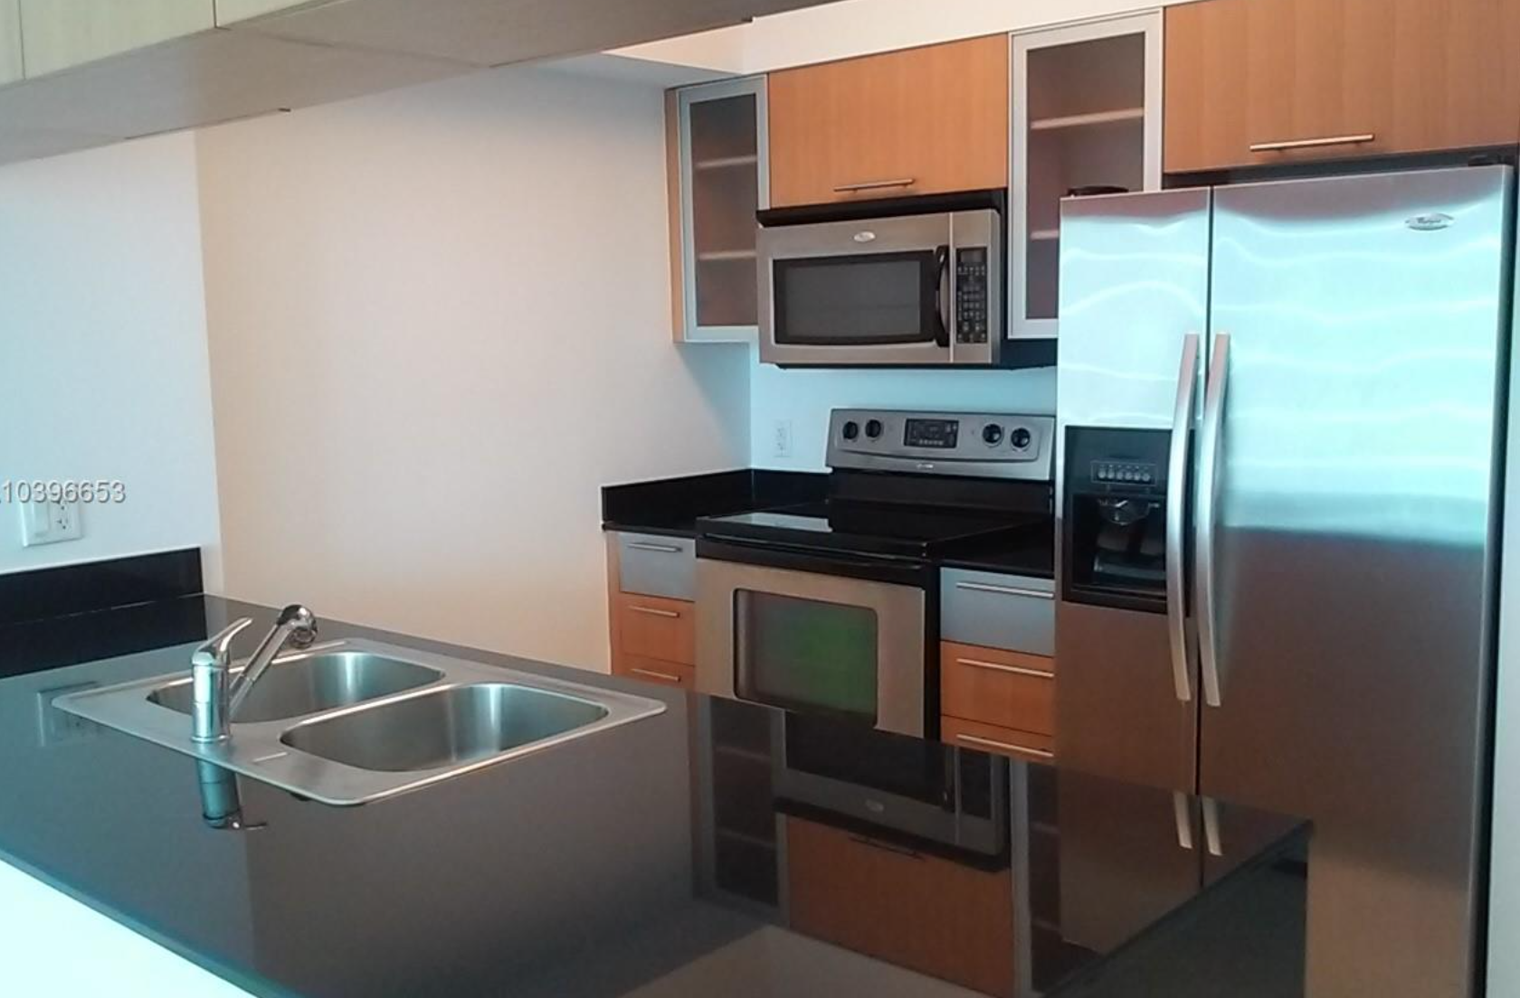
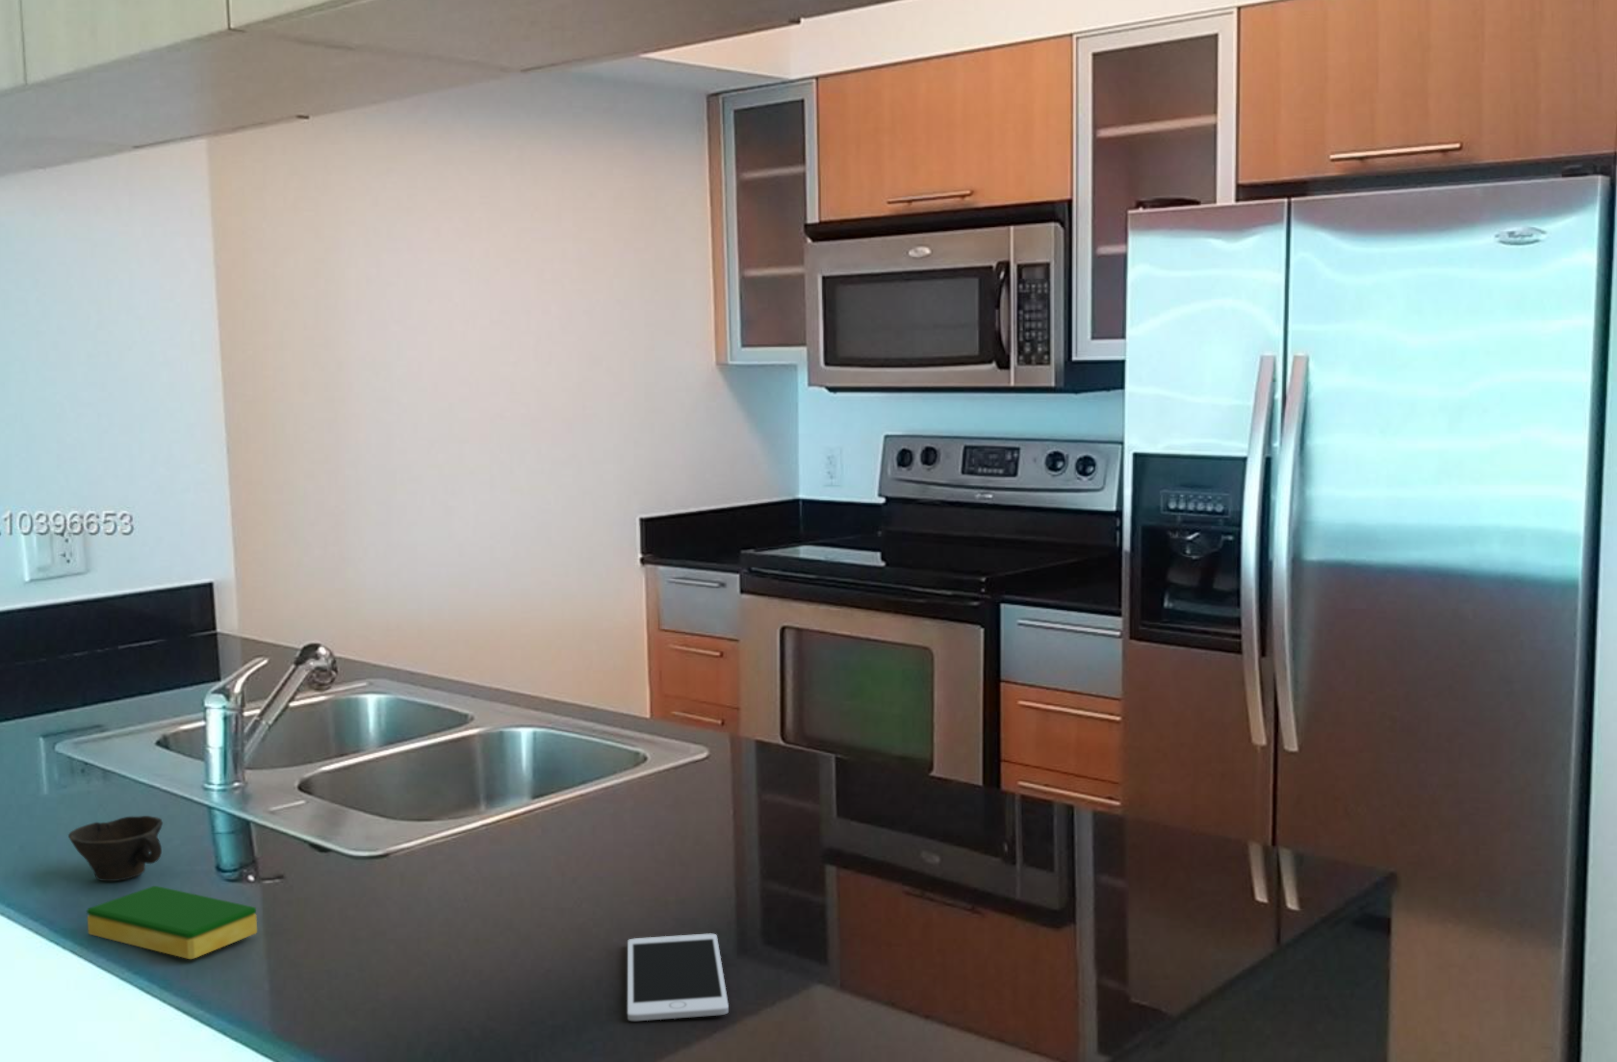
+ cup (120, 851)
+ dish sponge (172, 921)
+ cell phone (675, 973)
